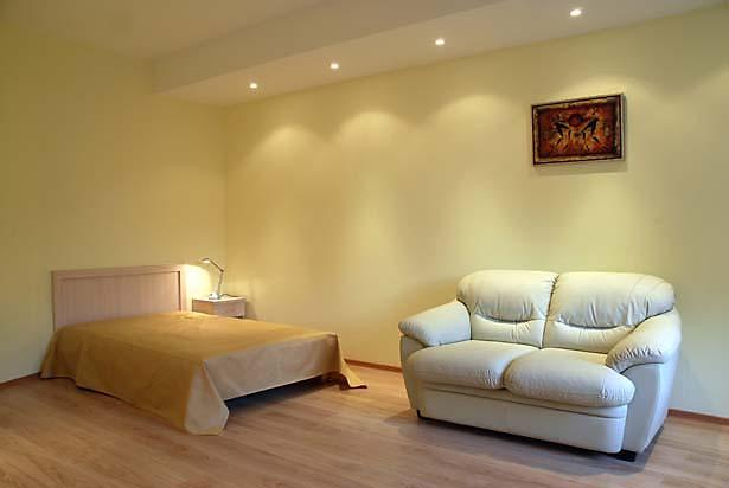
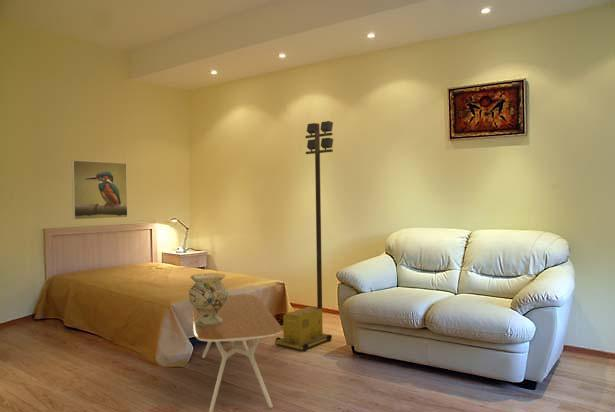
+ decorative vase (208, 298)
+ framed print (100, 190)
+ portable light tower (316, 231)
+ coffee table (232, 344)
